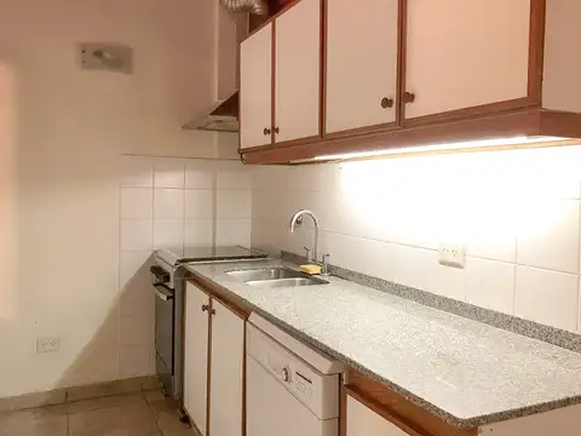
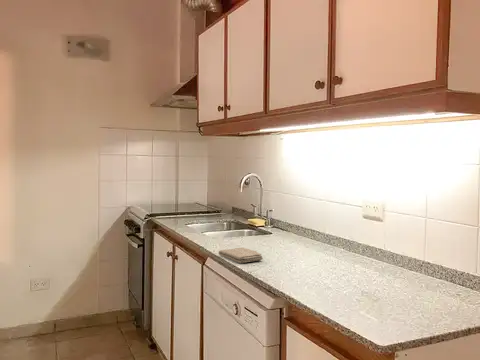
+ washcloth (240, 254)
